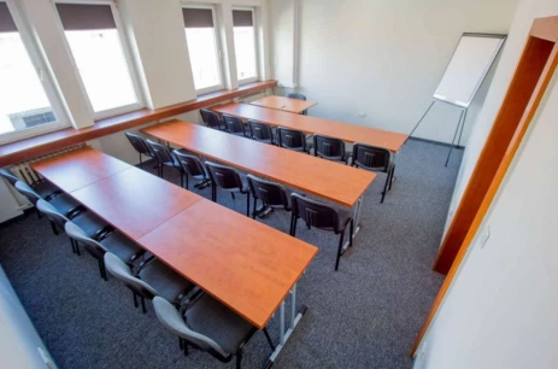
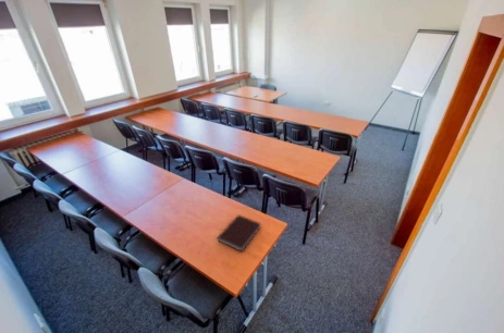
+ notebook (239, 231)
